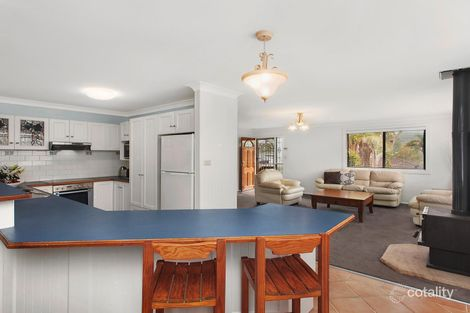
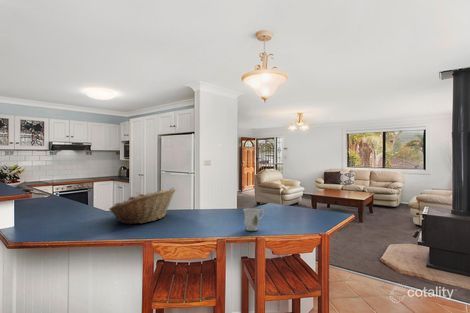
+ fruit basket (145, 203)
+ mug (254, 219)
